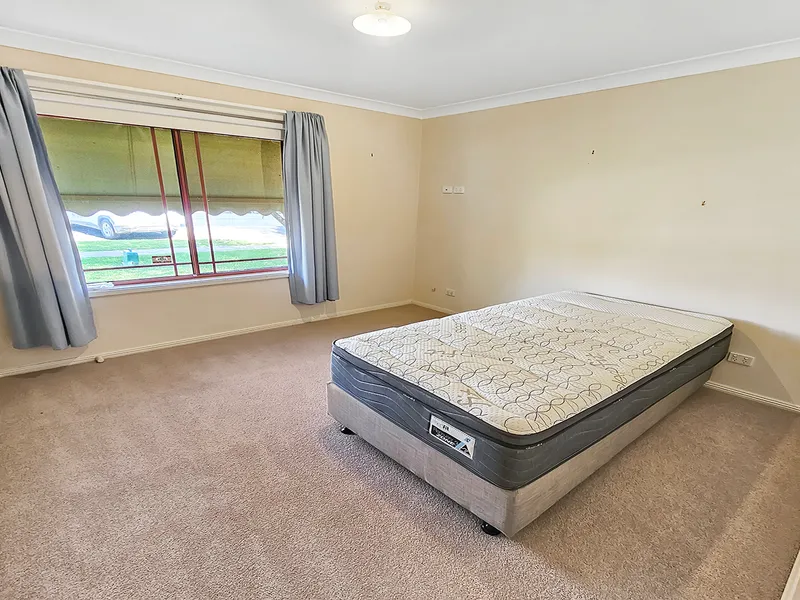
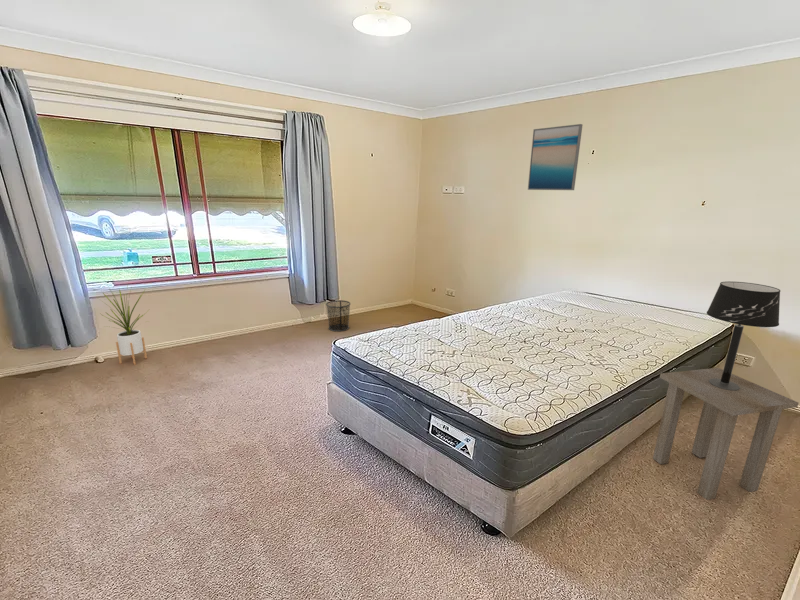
+ wall art (553, 159)
+ waste bin (339, 315)
+ house plant (127, 323)
+ side table (713, 431)
+ table lamp (736, 336)
